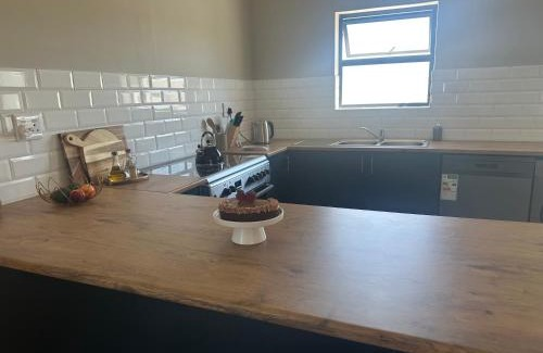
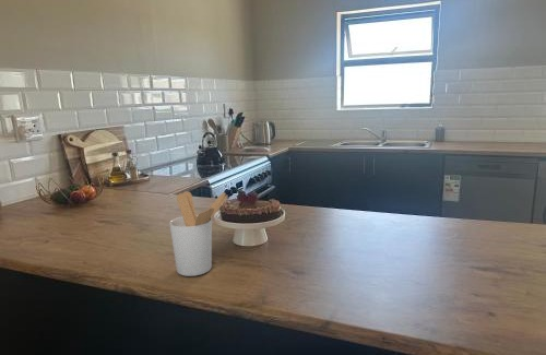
+ utensil holder (202, 230)
